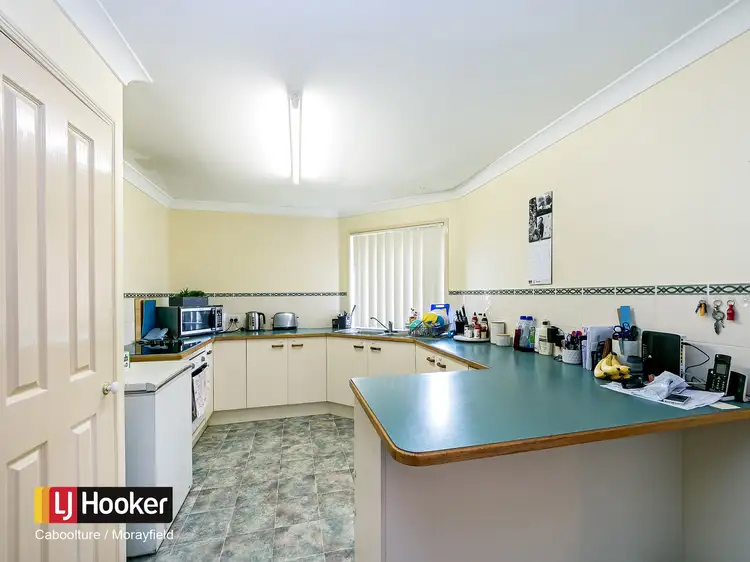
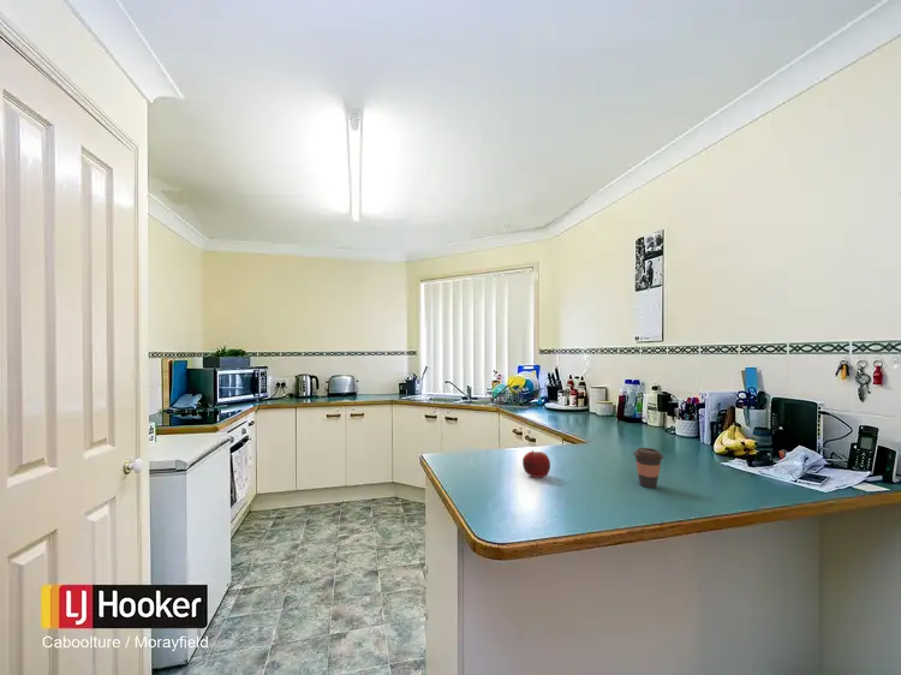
+ fruit (536, 462)
+ coffee cup (648, 467)
